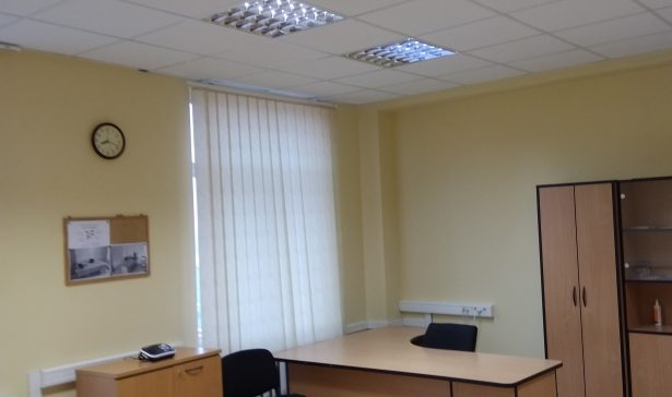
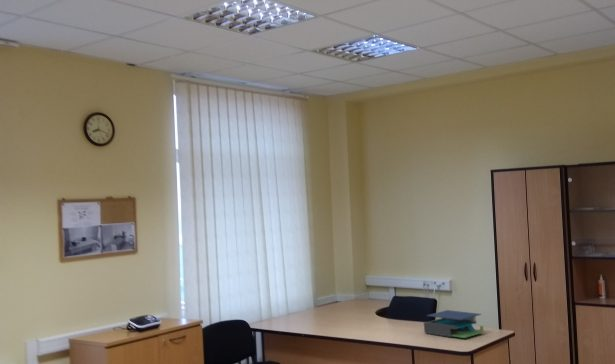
+ binder (453, 323)
